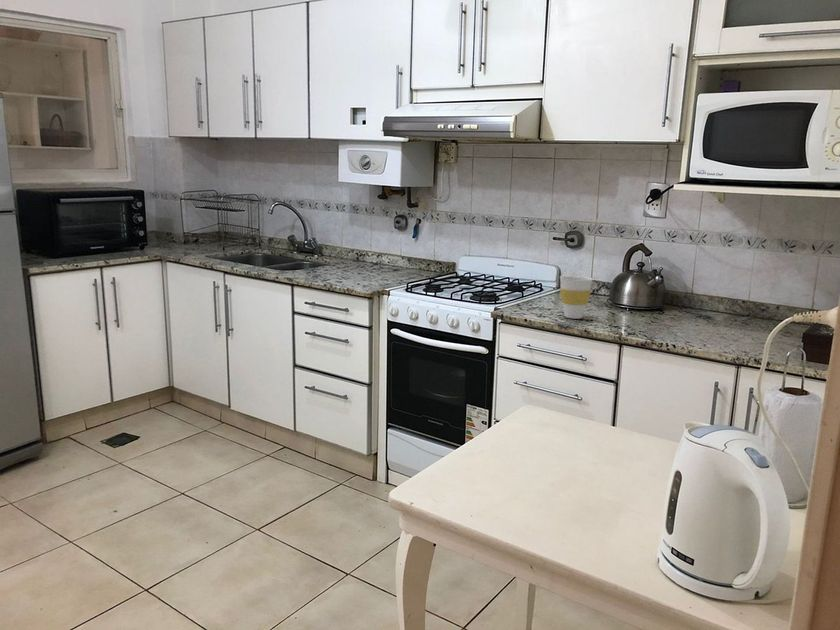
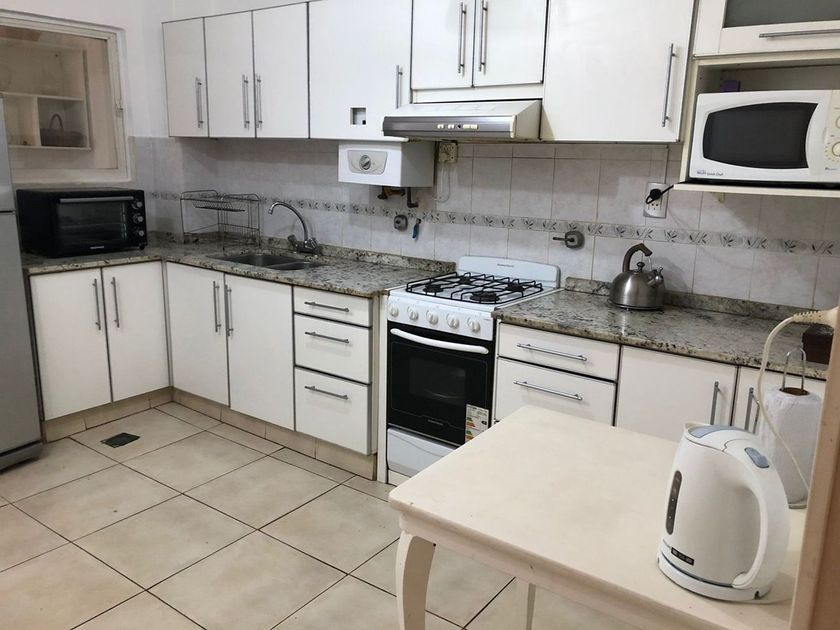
- cup (574, 297)
